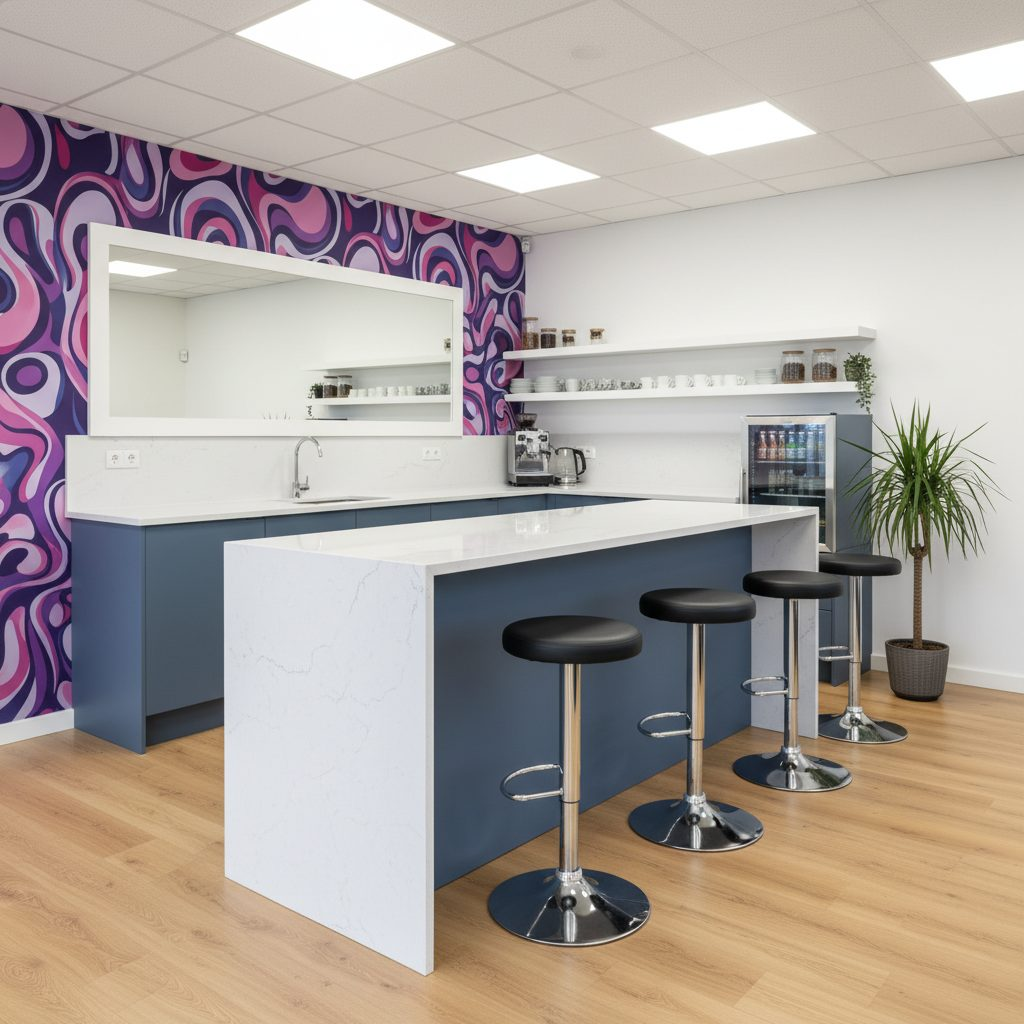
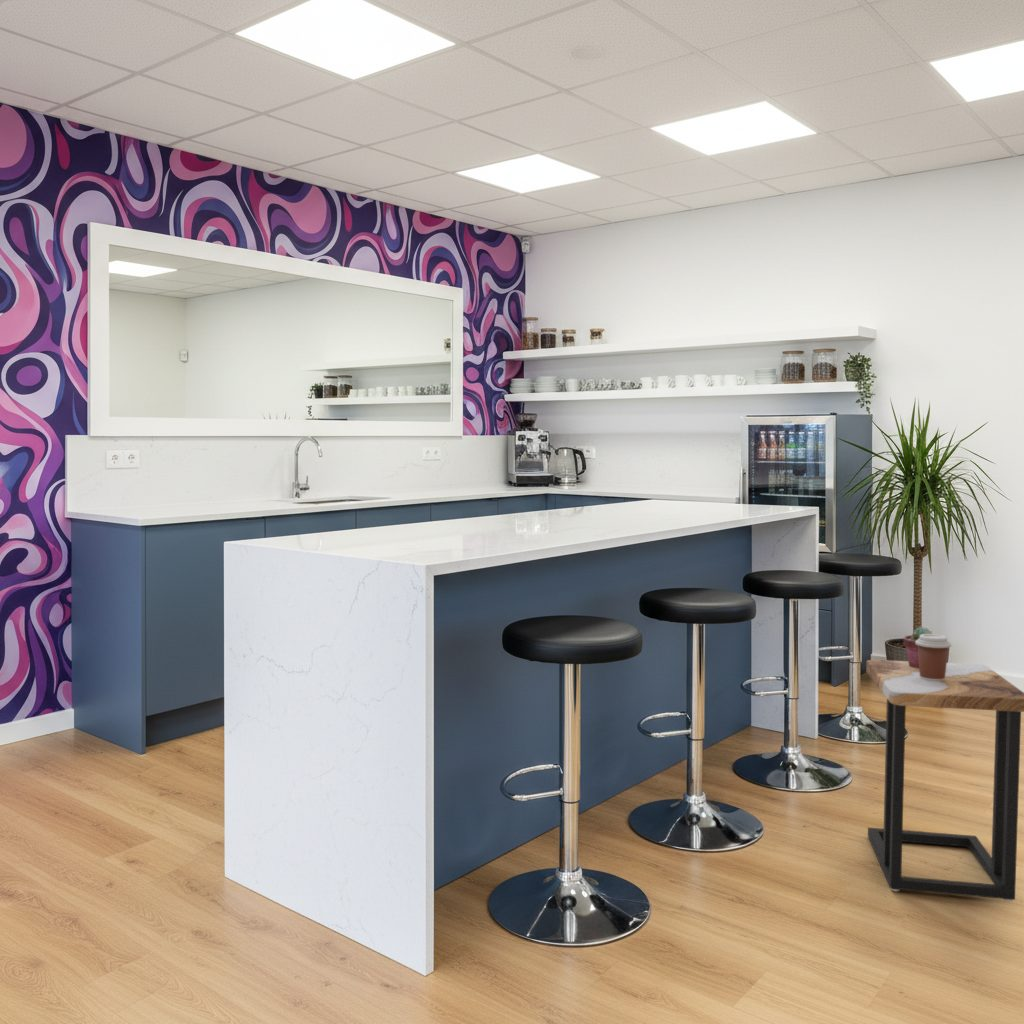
+ coffee cup (932, 656)
+ potted succulent (917, 645)
+ side table (903, 773)
